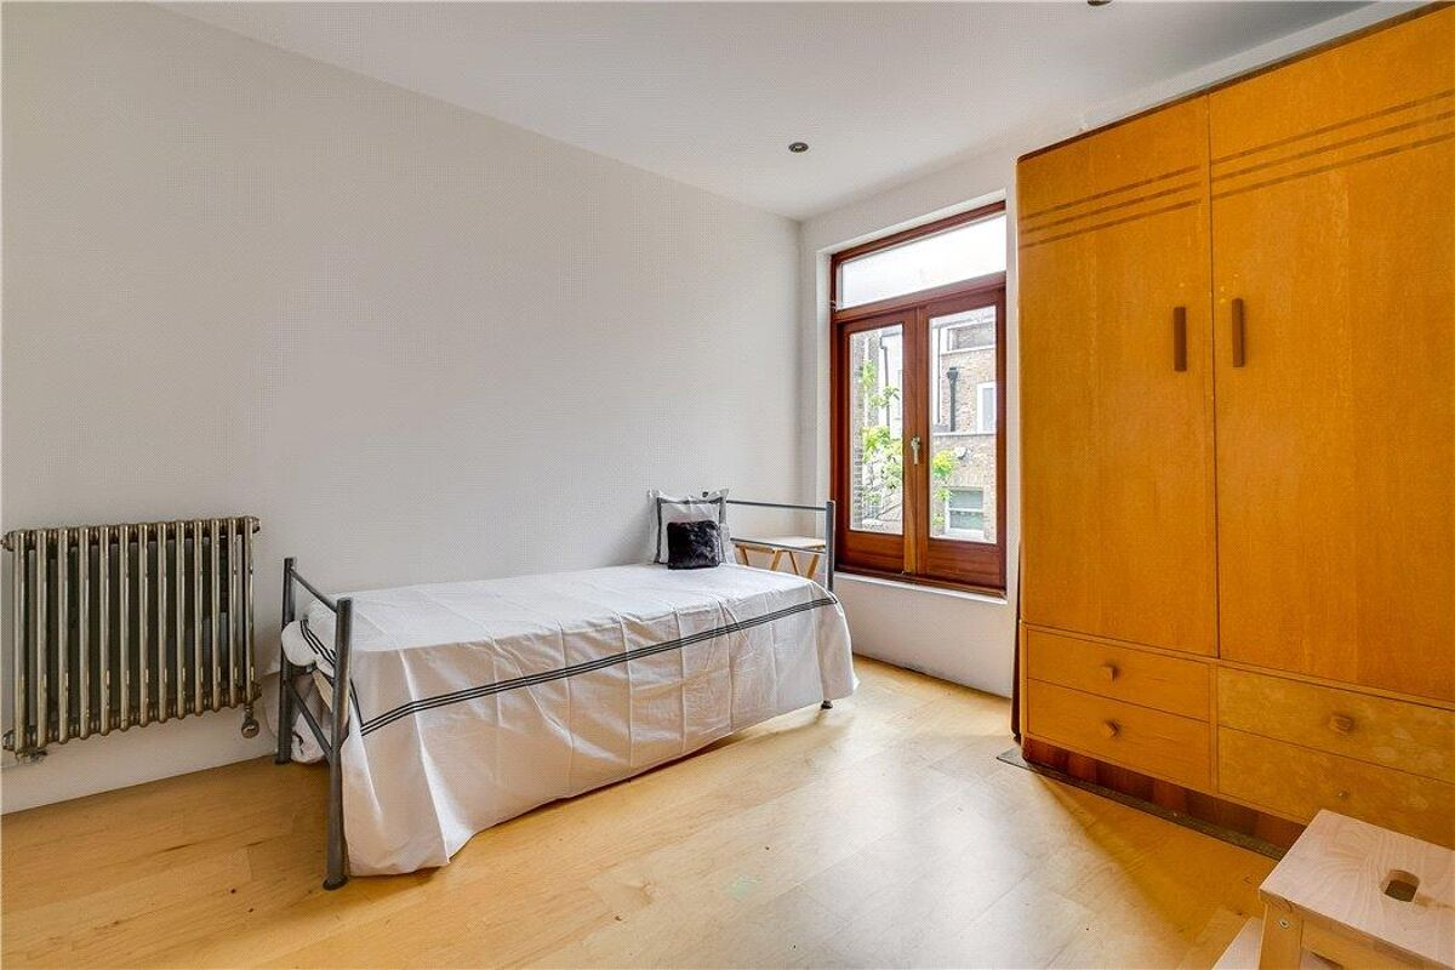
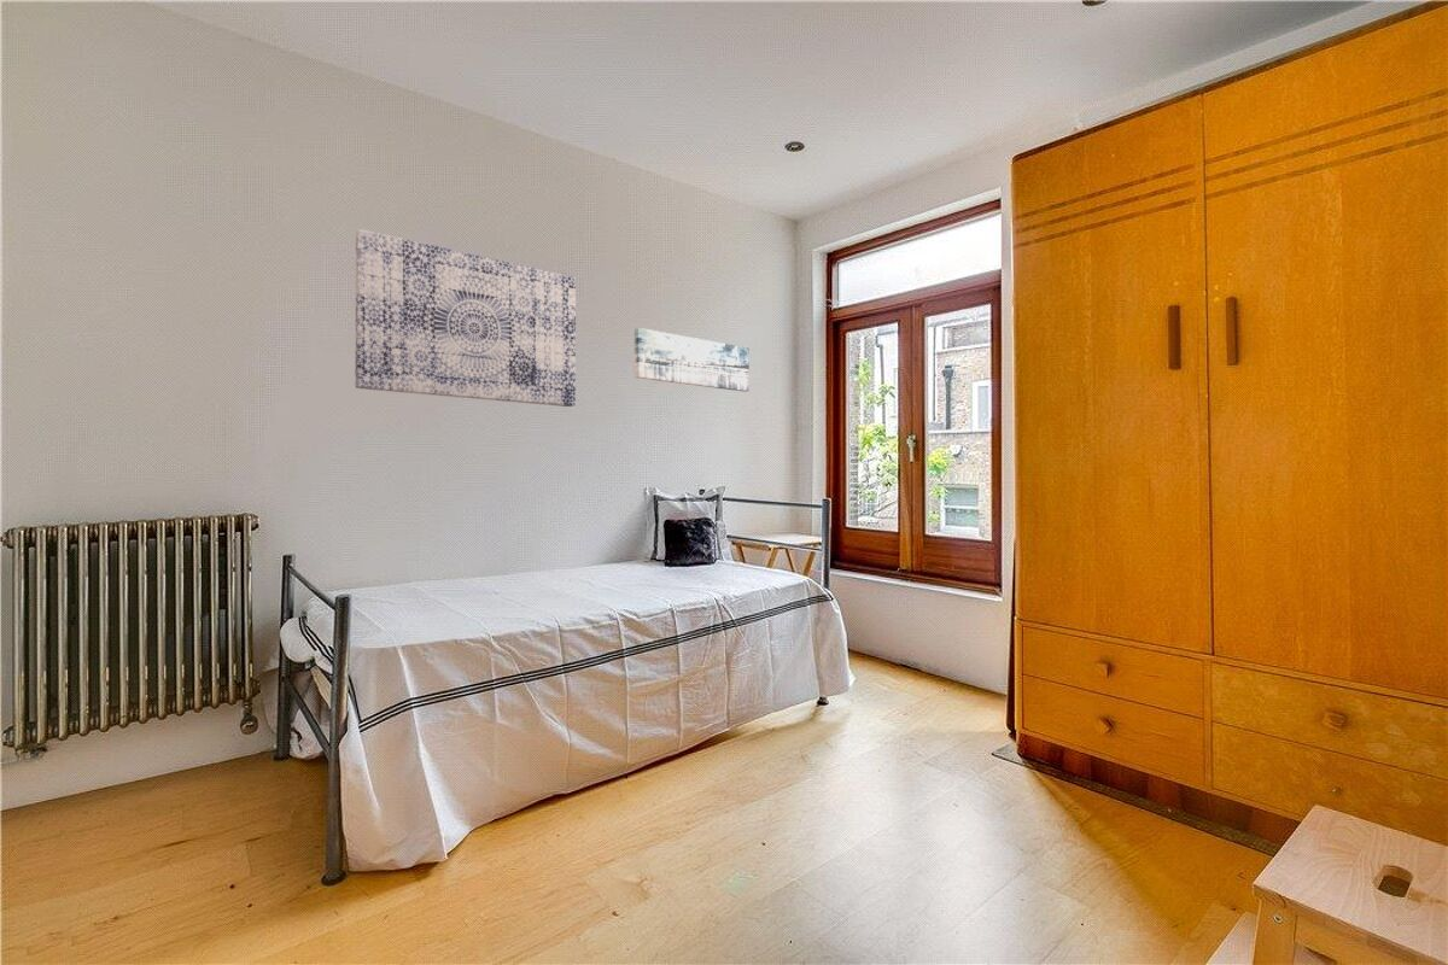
+ wall art (695, 362)
+ wall art (475, 327)
